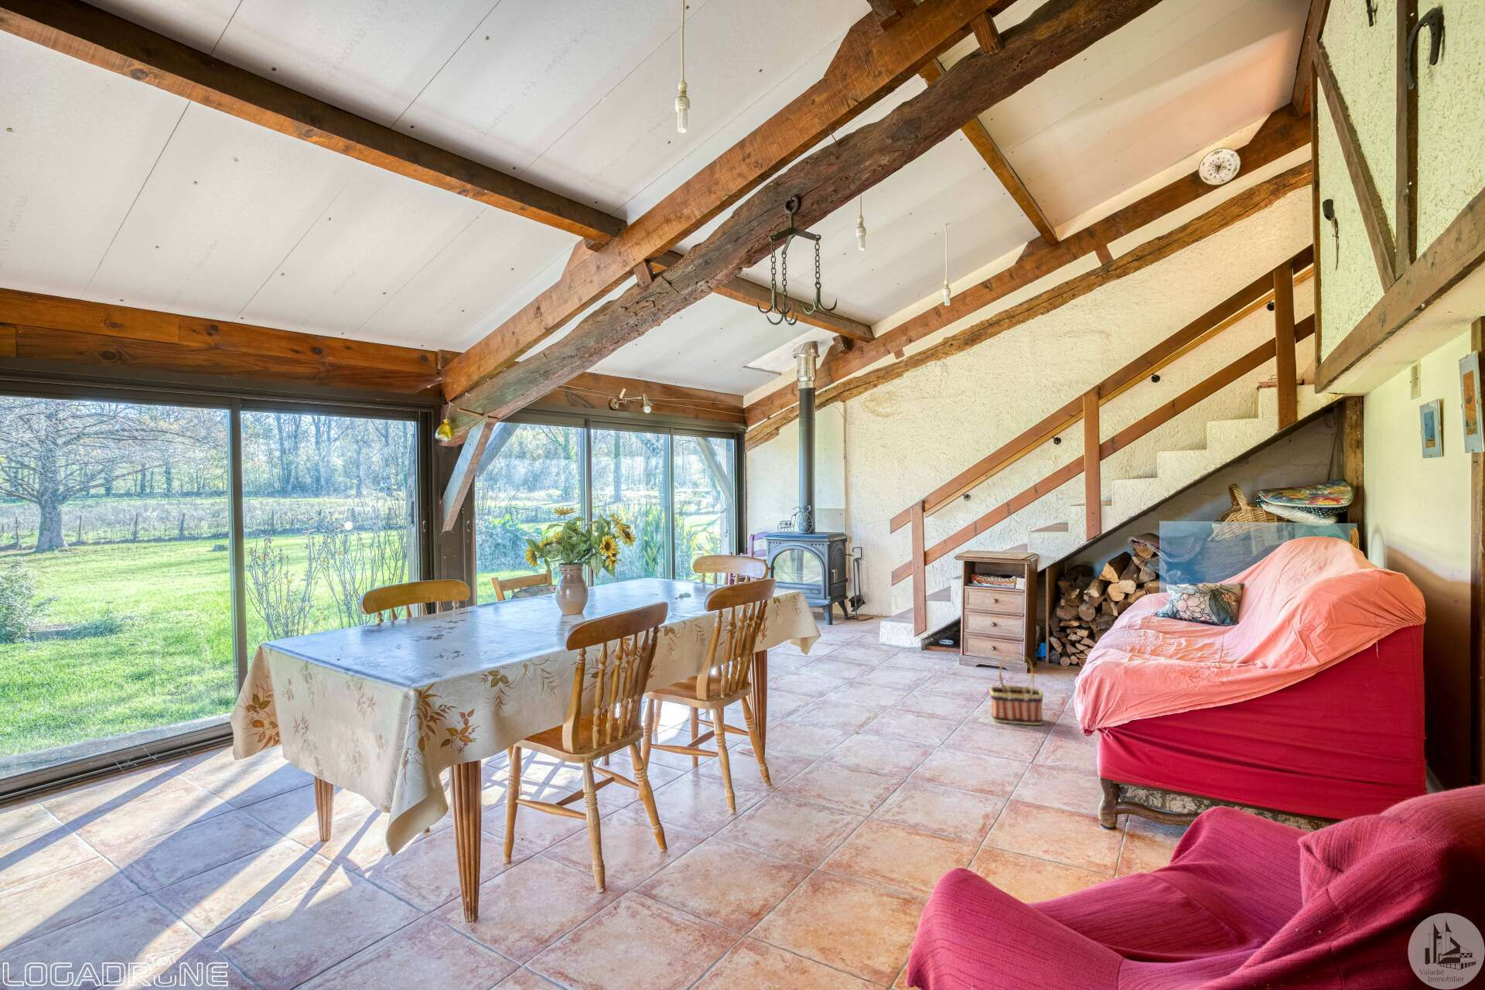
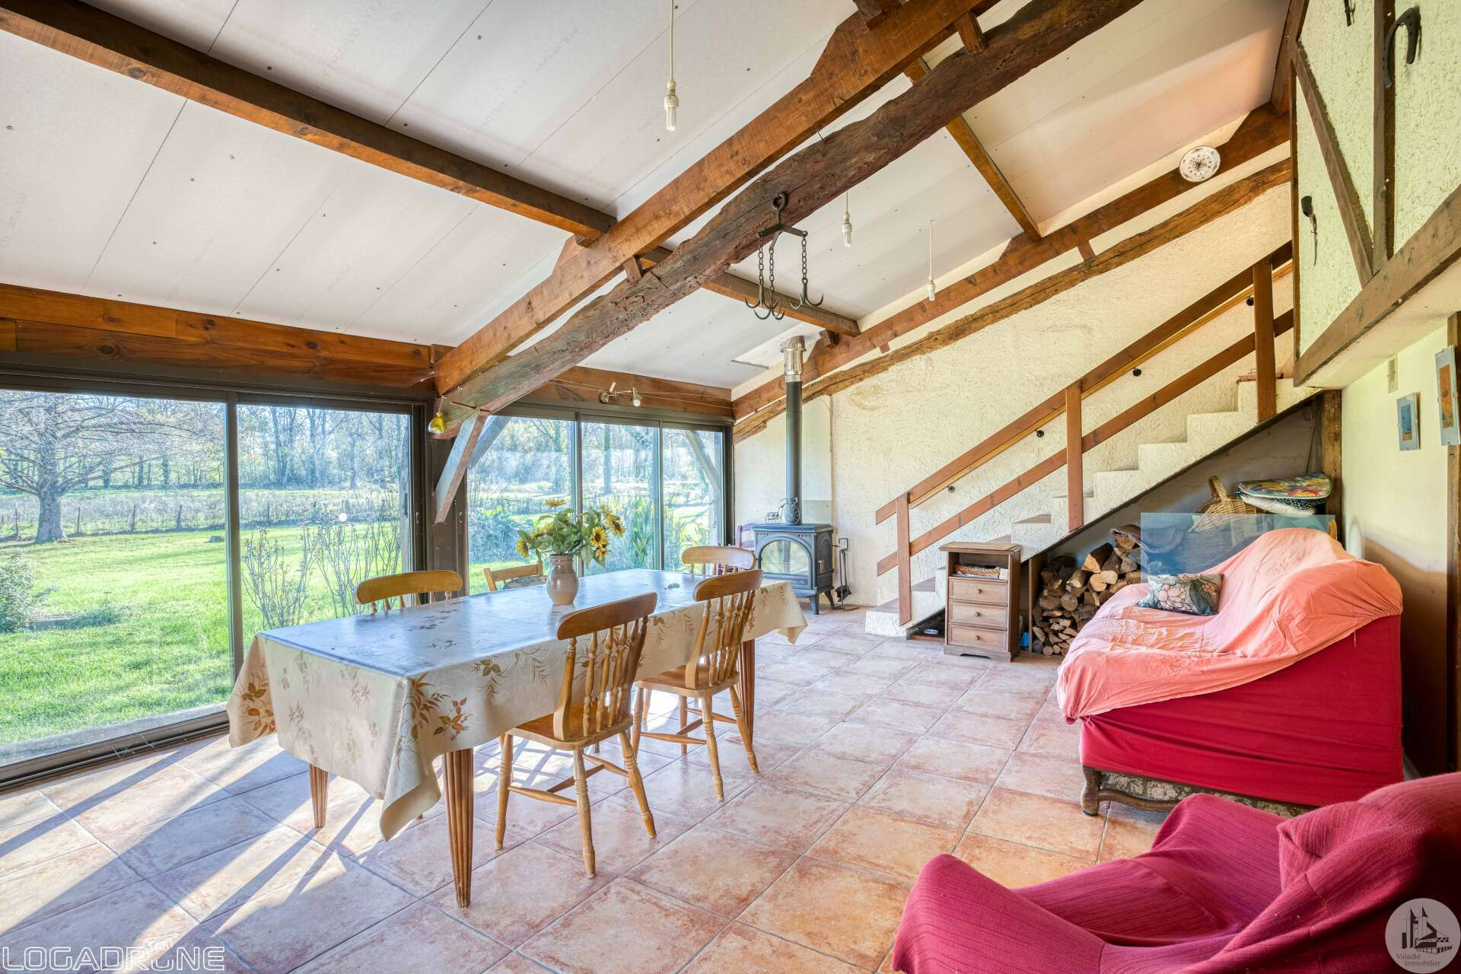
- basket (1015, 687)
